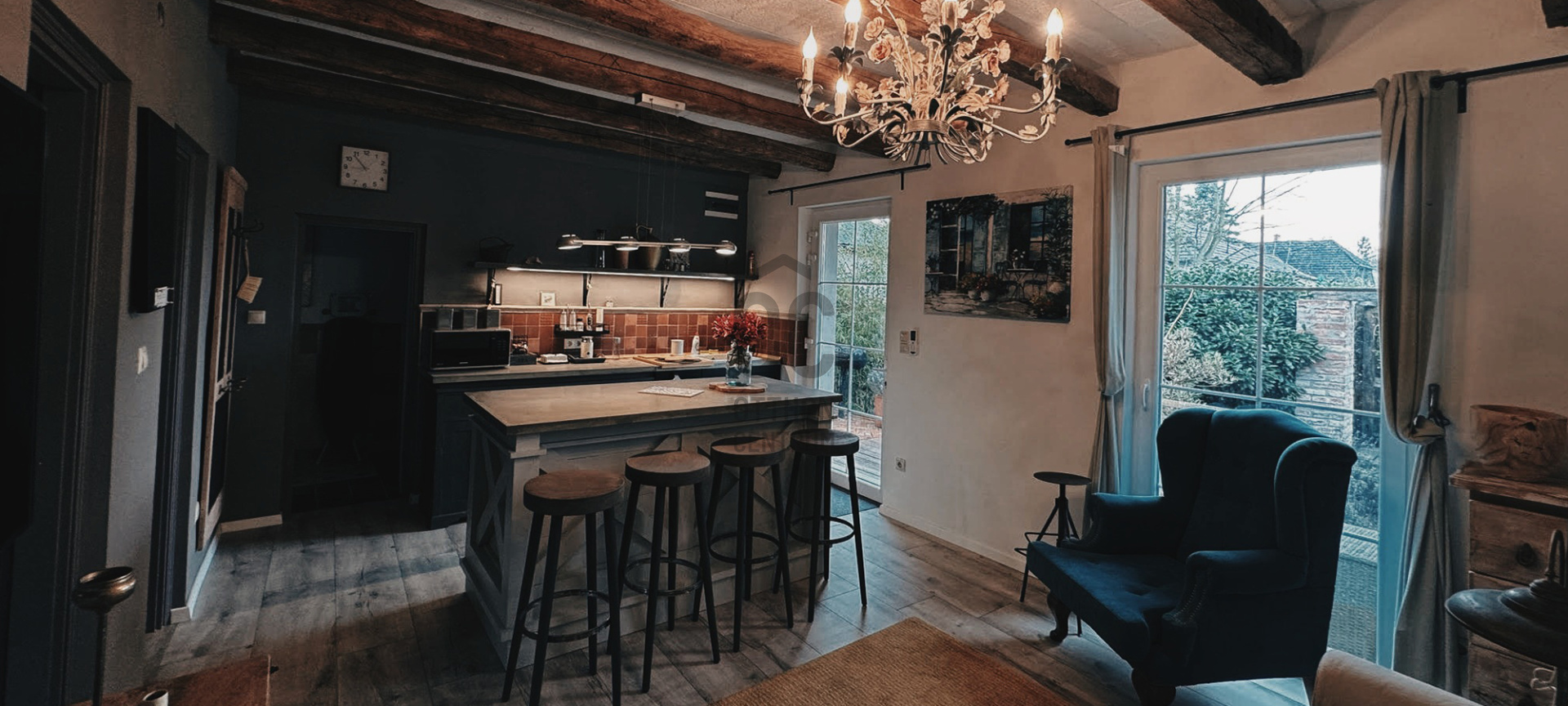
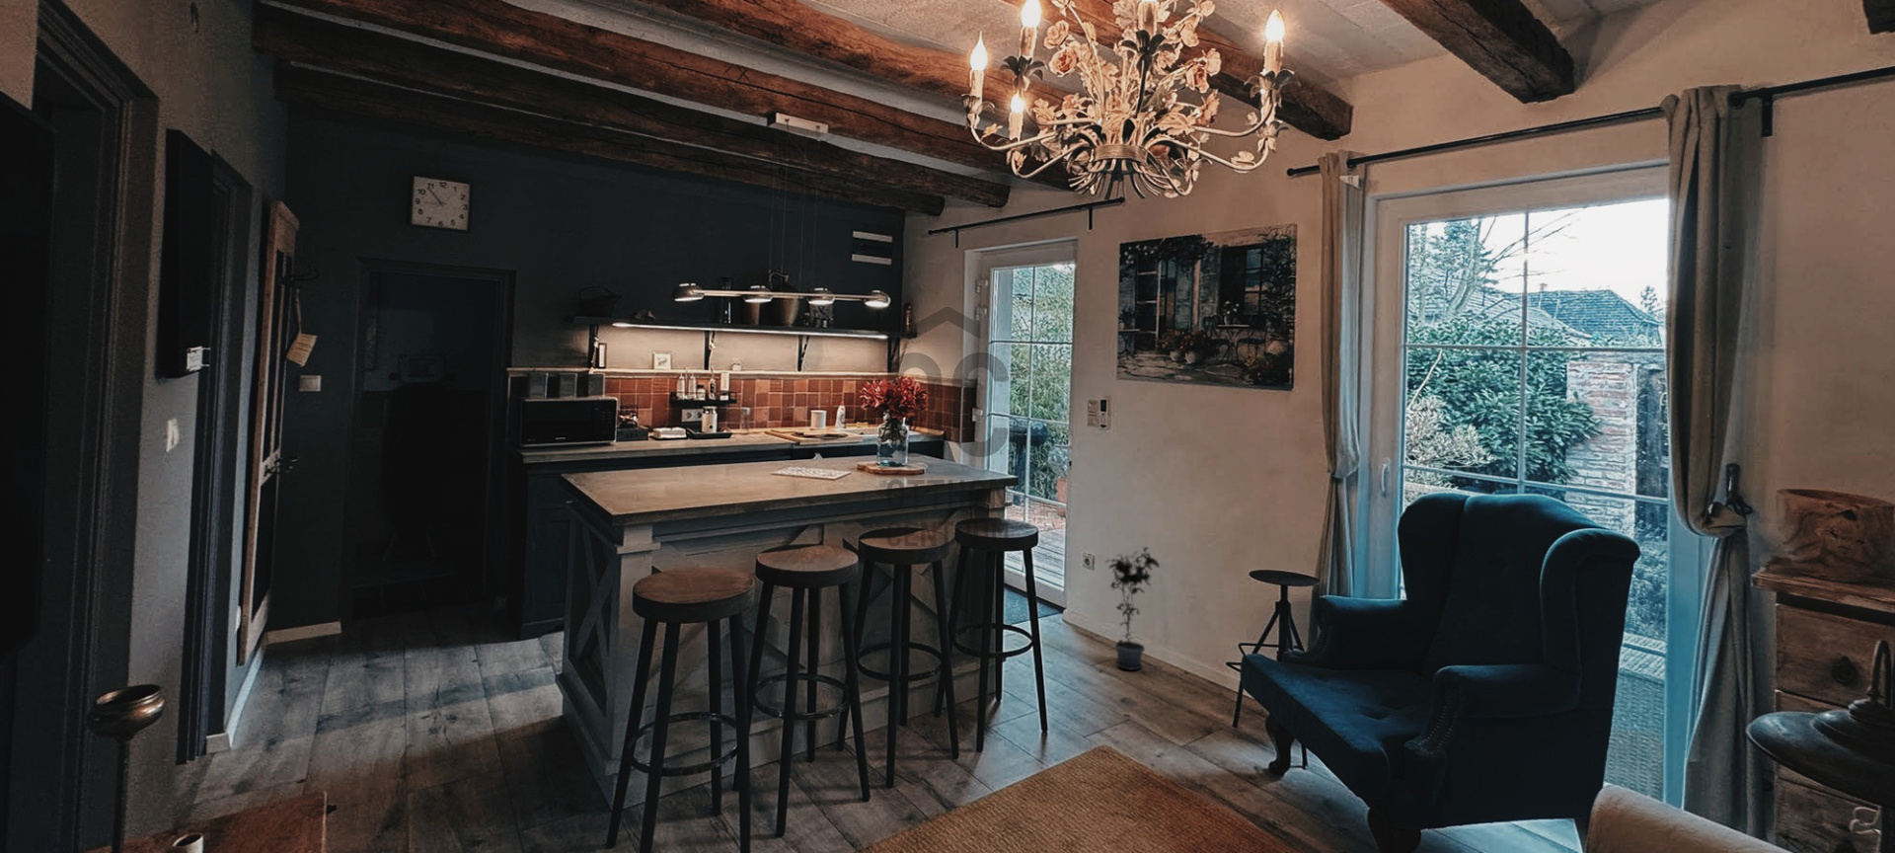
+ potted plant (1130, 608)
